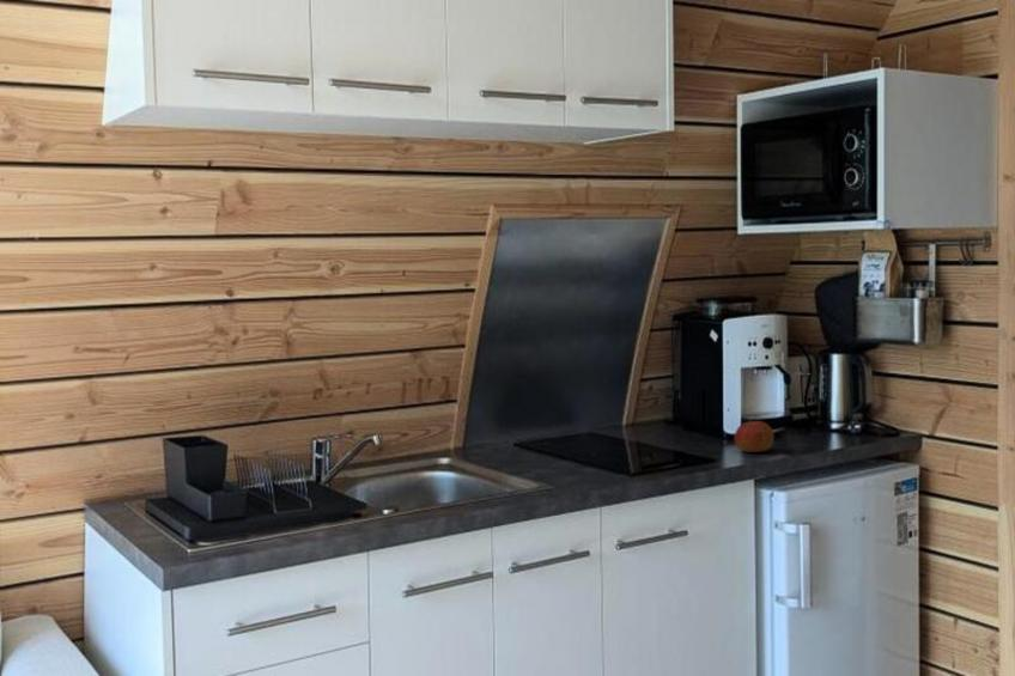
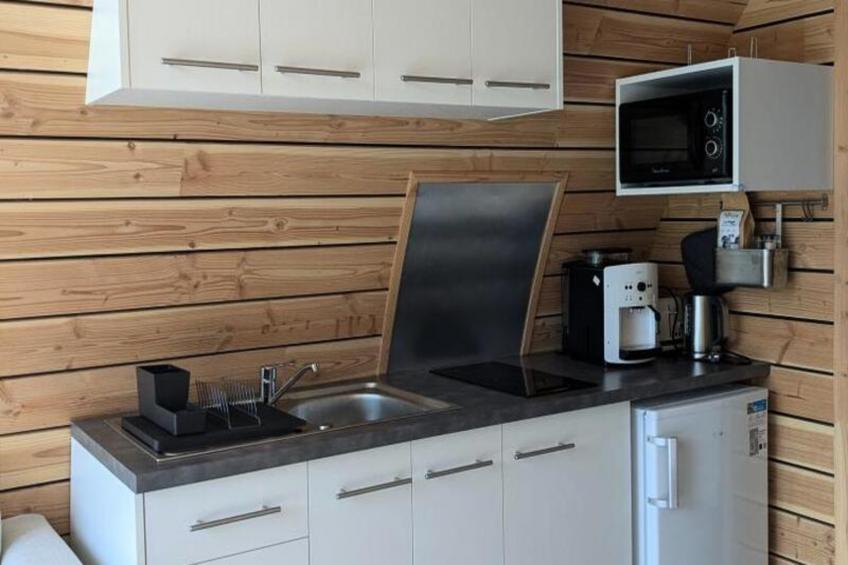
- apple (753, 436)
